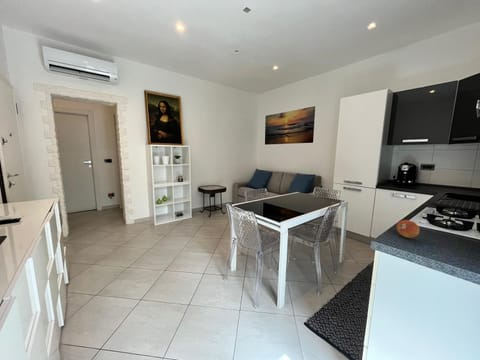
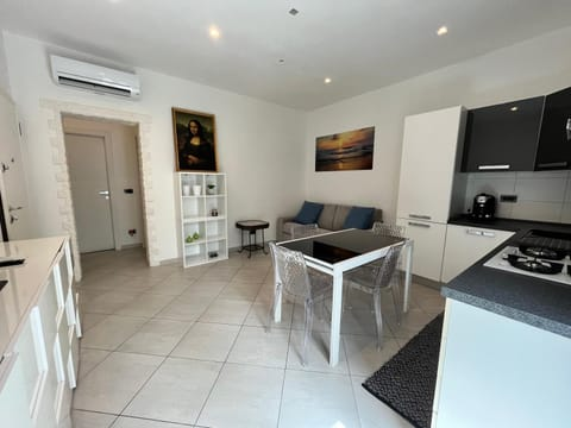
- fruit (407, 229)
